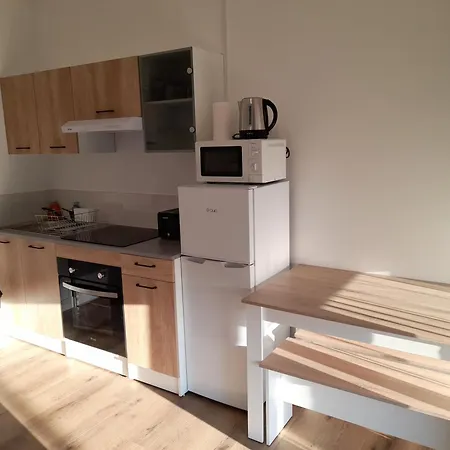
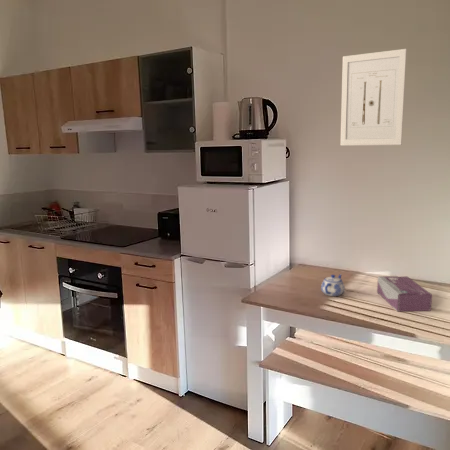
+ wall art (371, 99)
+ tissue box (403, 292)
+ teapot (333, 283)
